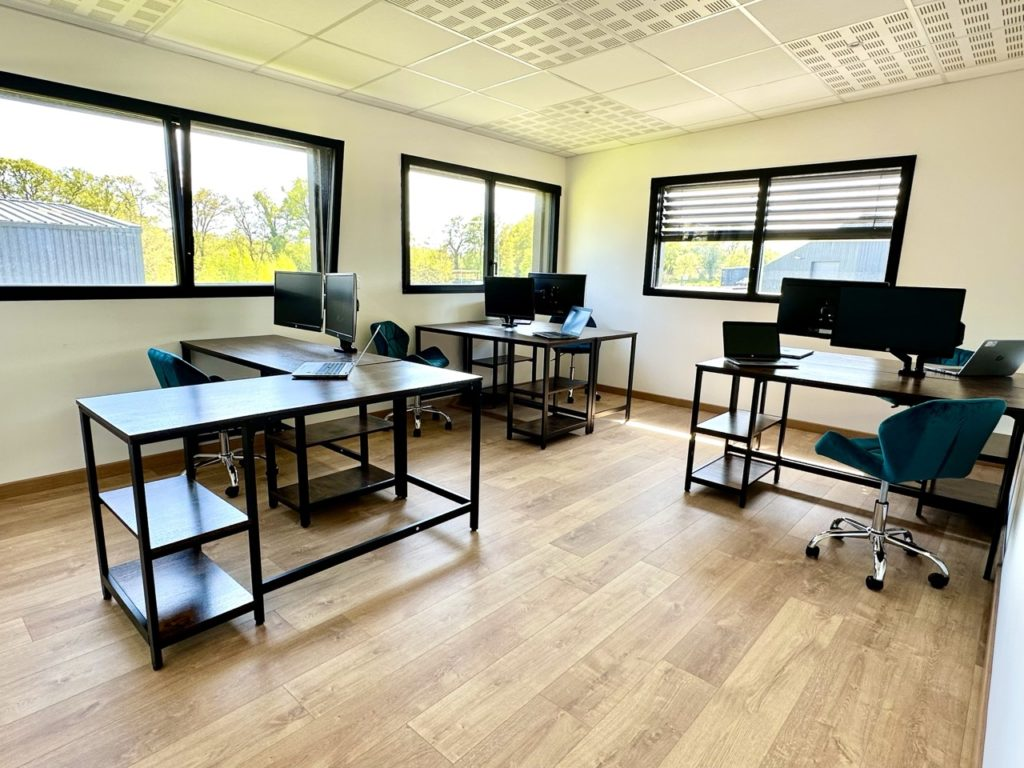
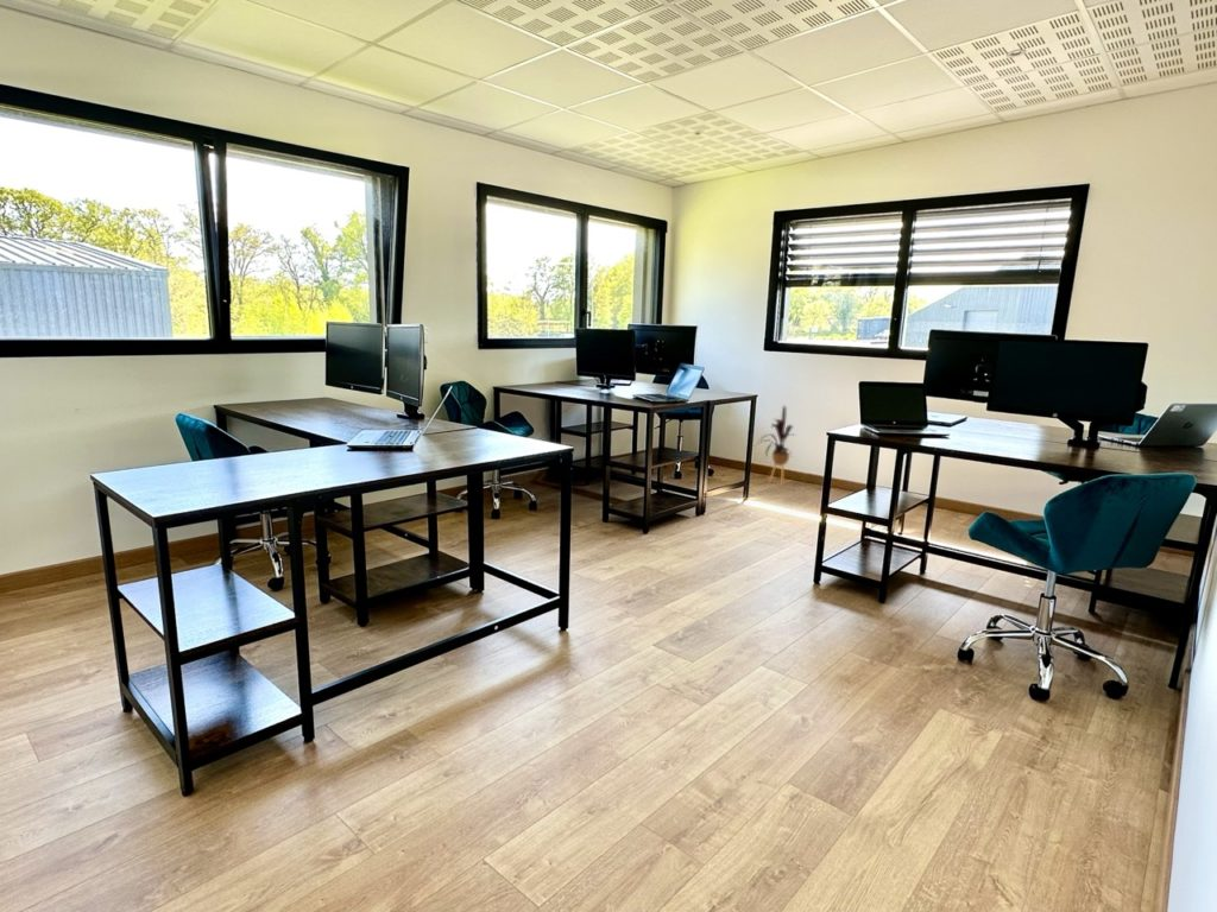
+ house plant (776, 443)
